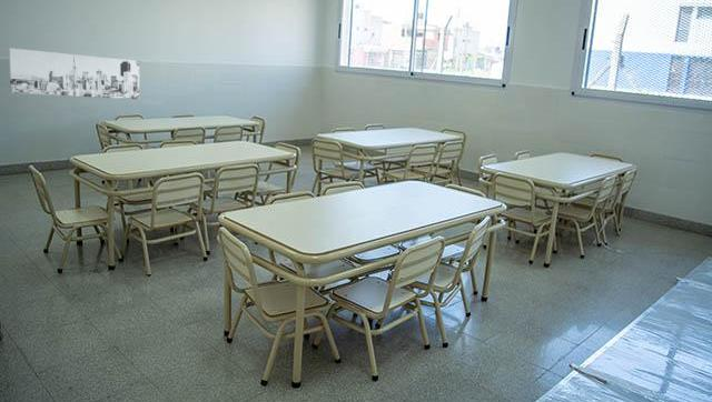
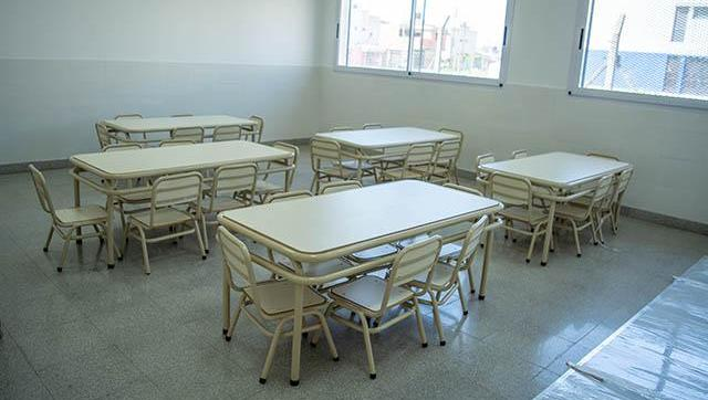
- wall art (79, 76)
